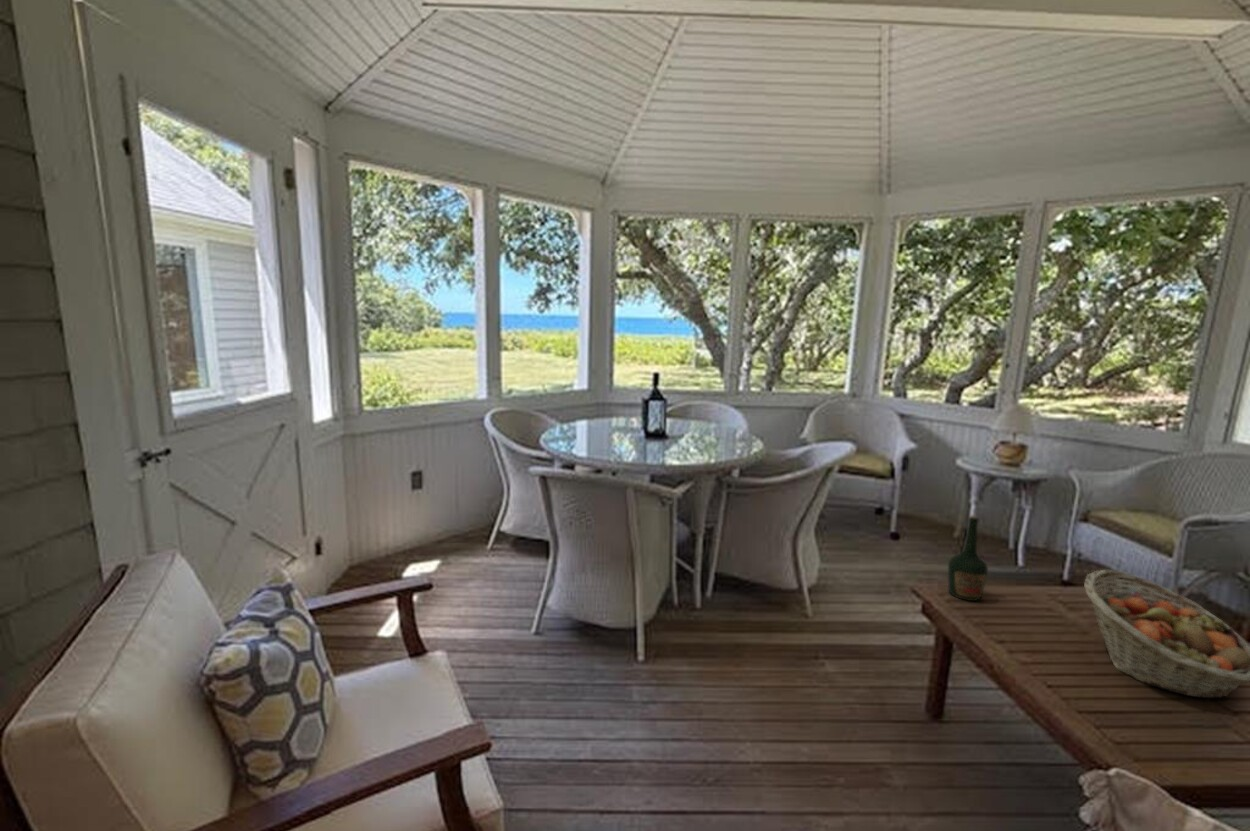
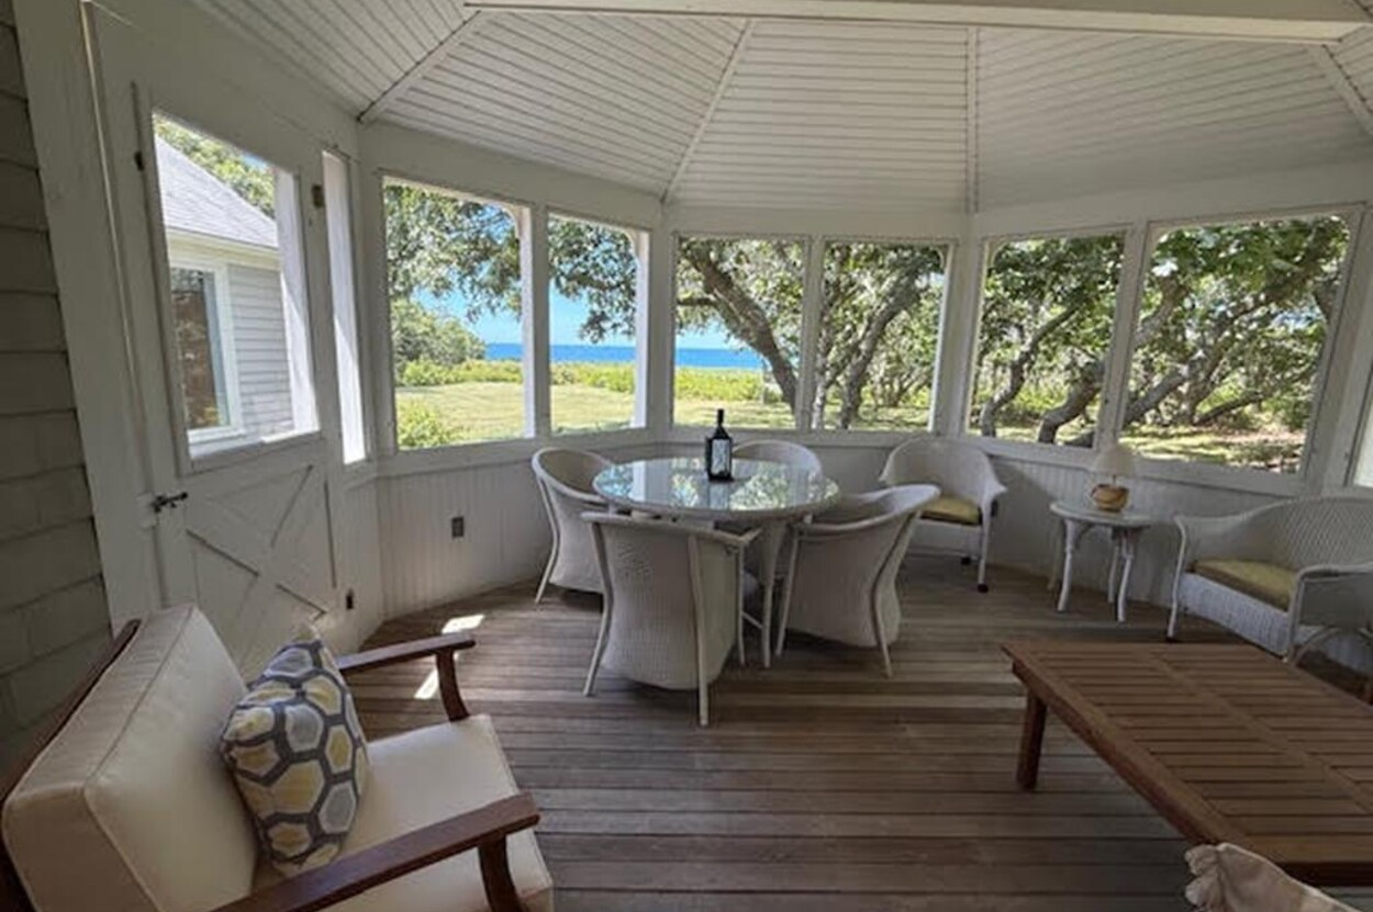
- fruit basket (1164, 630)
- bottle (969, 556)
